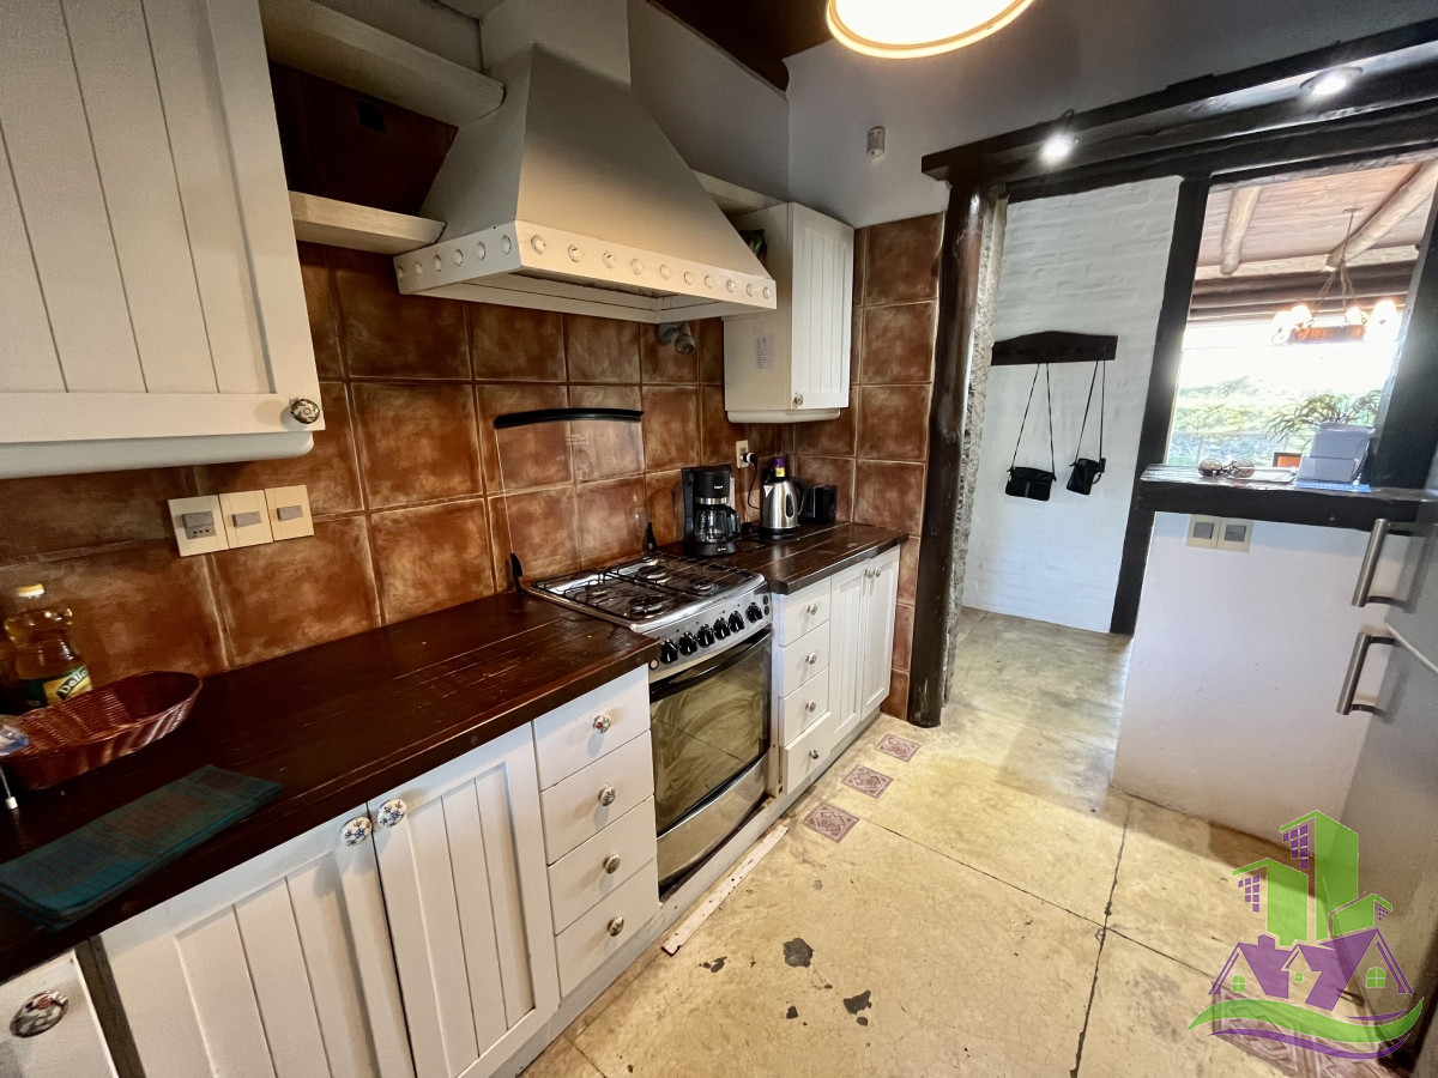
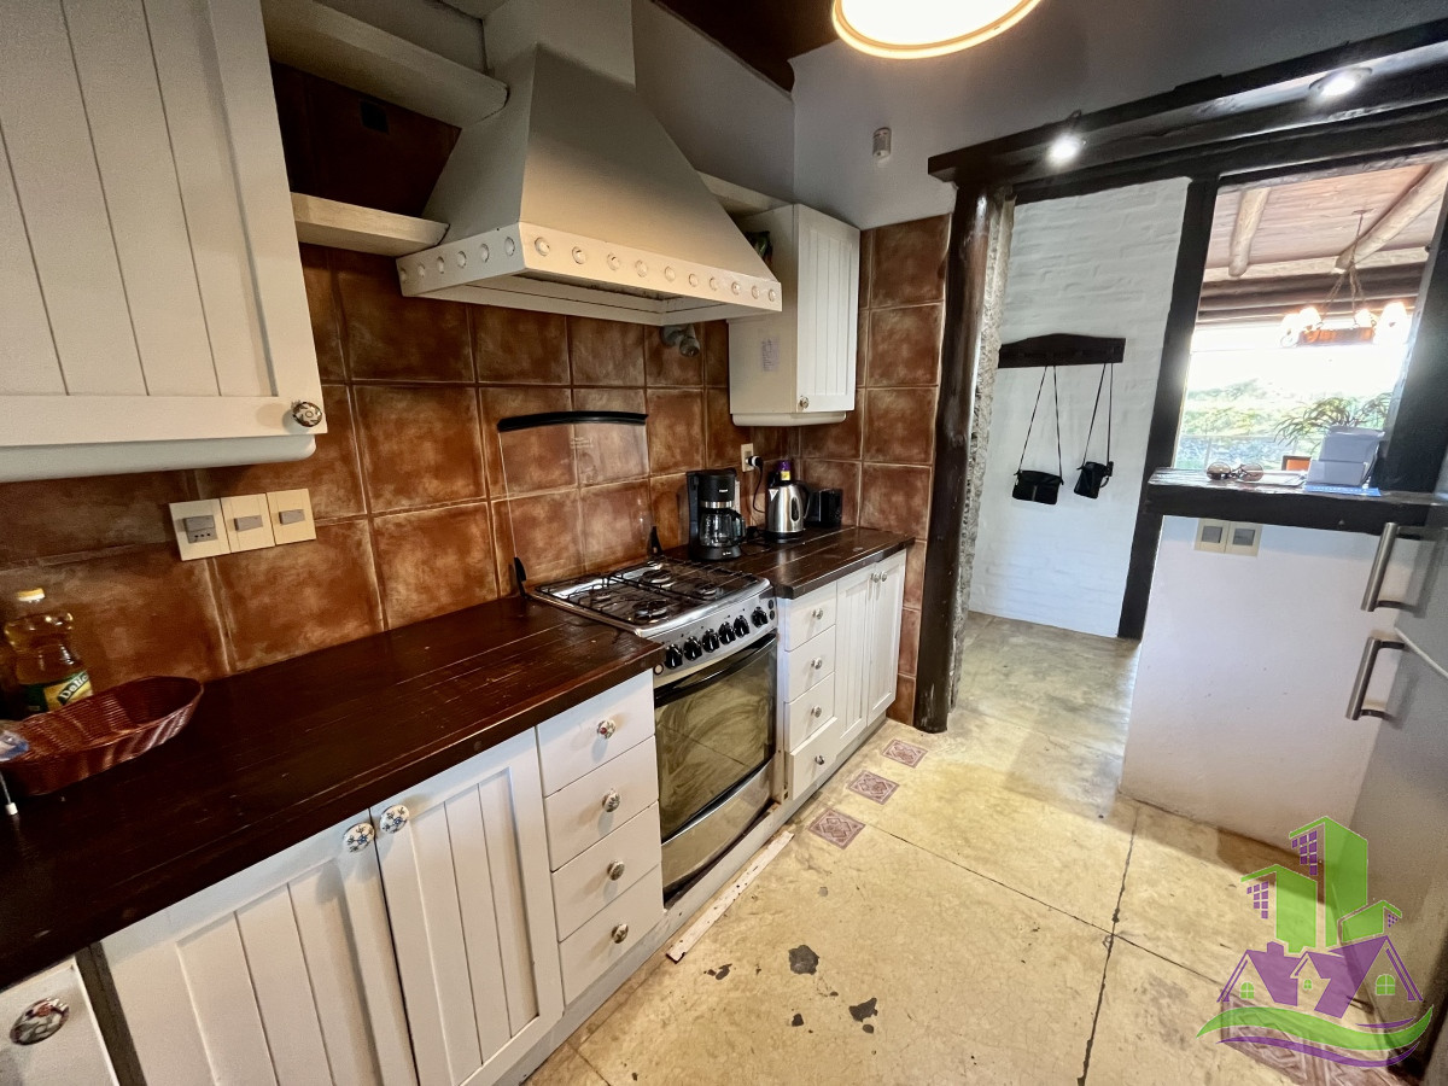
- dish towel (144, 830)
